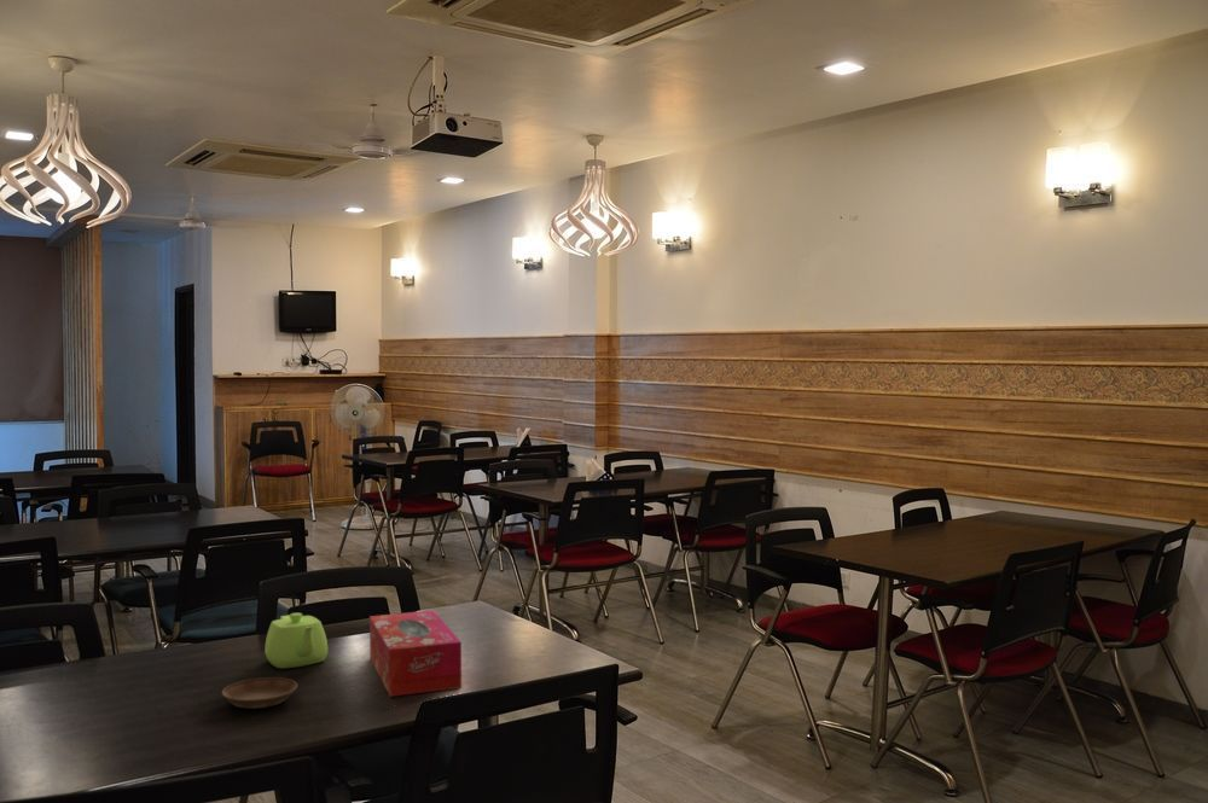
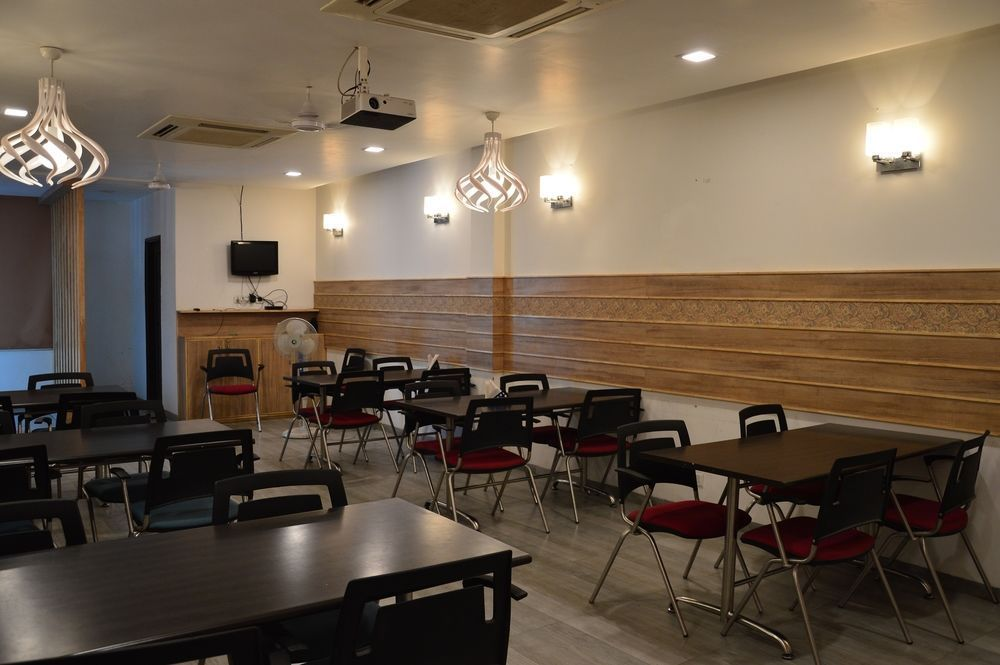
- saucer (260, 693)
- tissue box (413, 650)
- teapot (297, 638)
